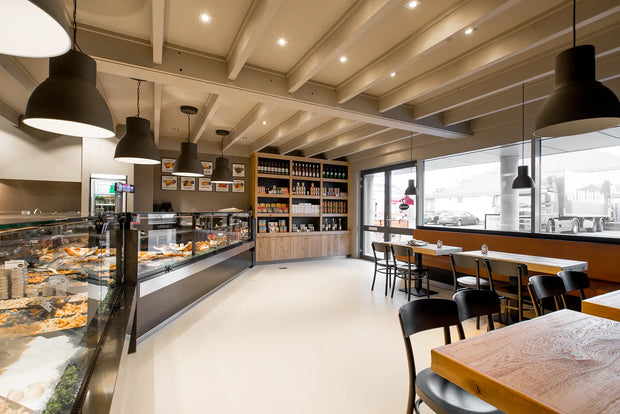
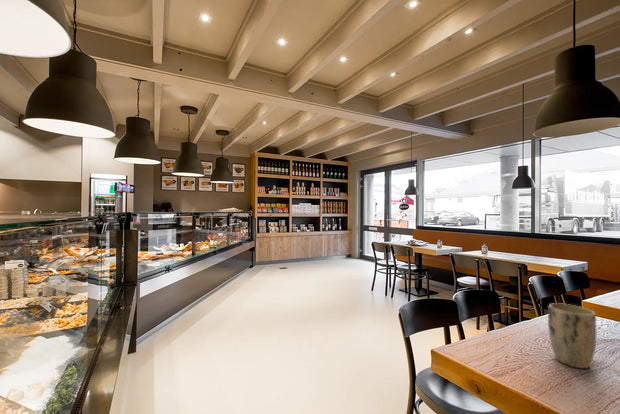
+ plant pot (571, 335)
